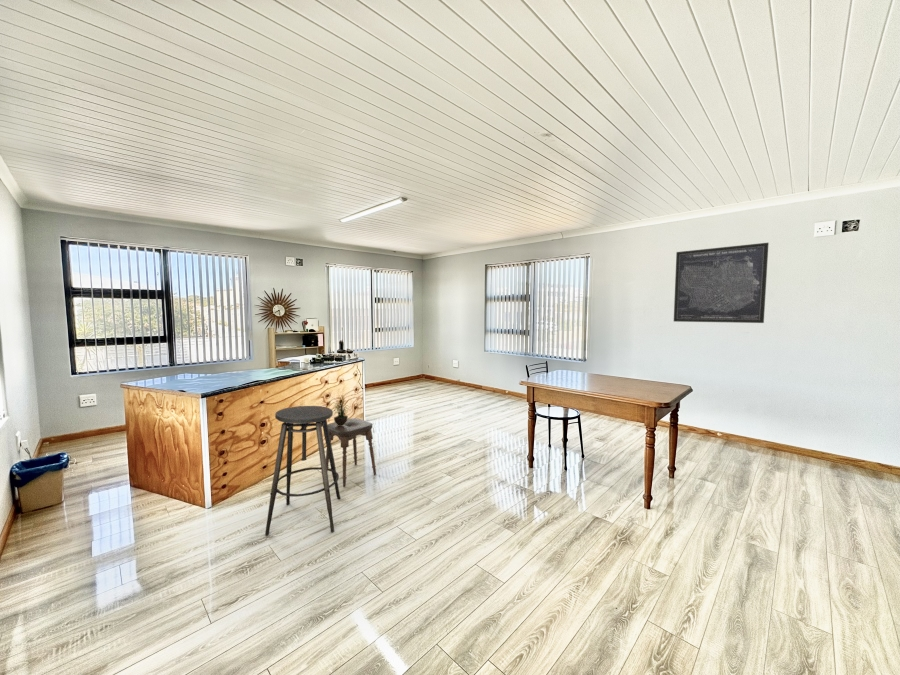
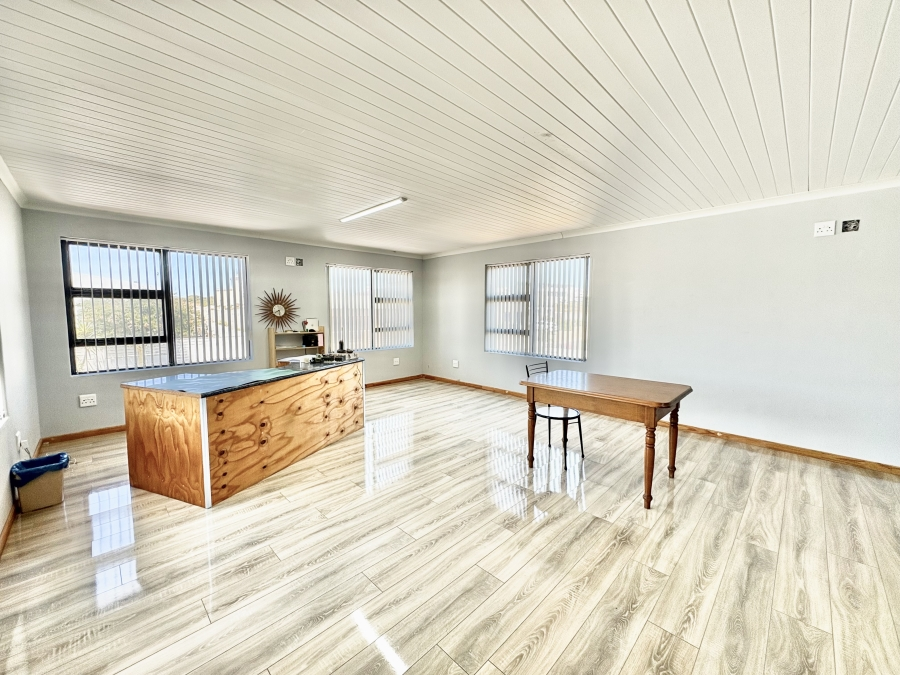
- stool (346, 449)
- potted plant (341, 404)
- wall art (717, 285)
- stool (305, 468)
